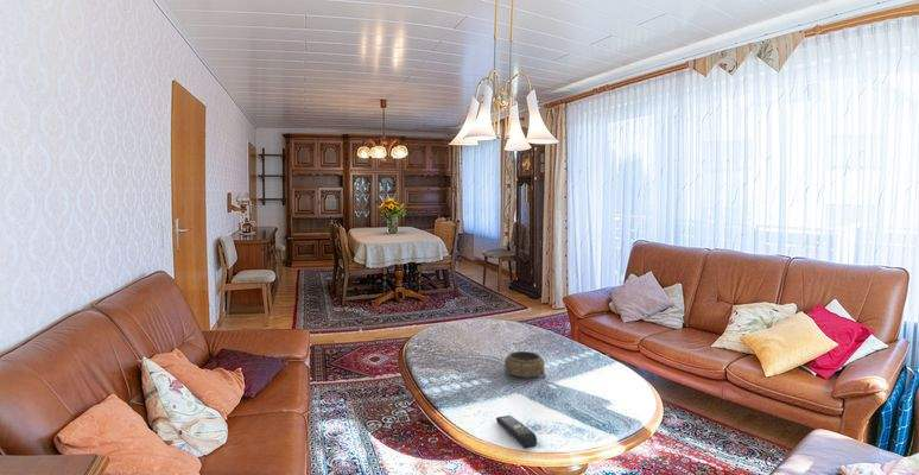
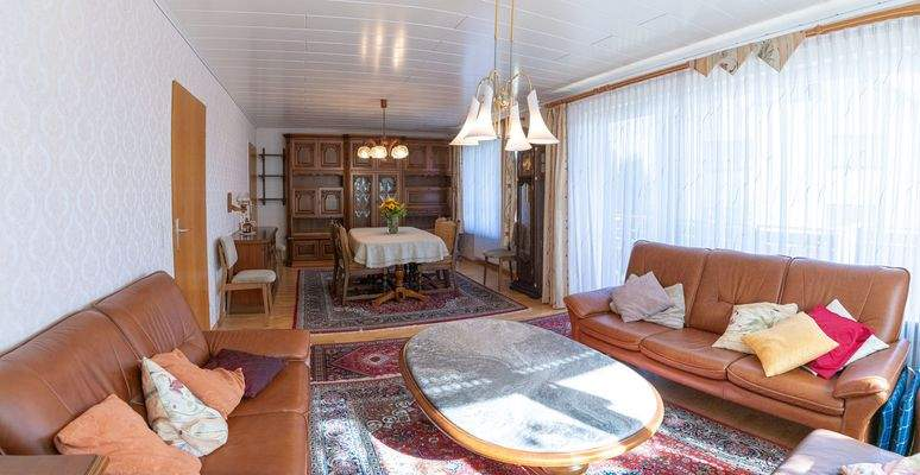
- decorative bowl (522, 365)
- remote control (515, 429)
